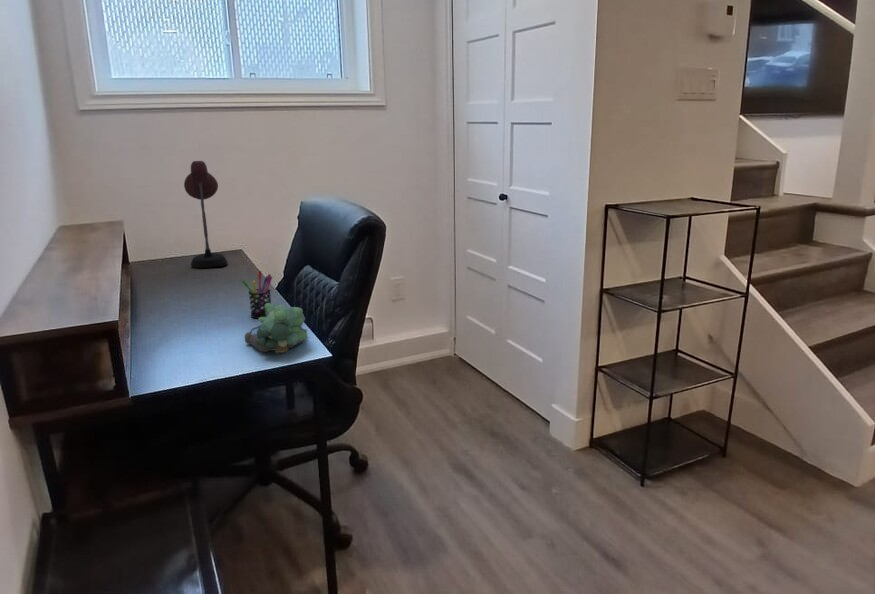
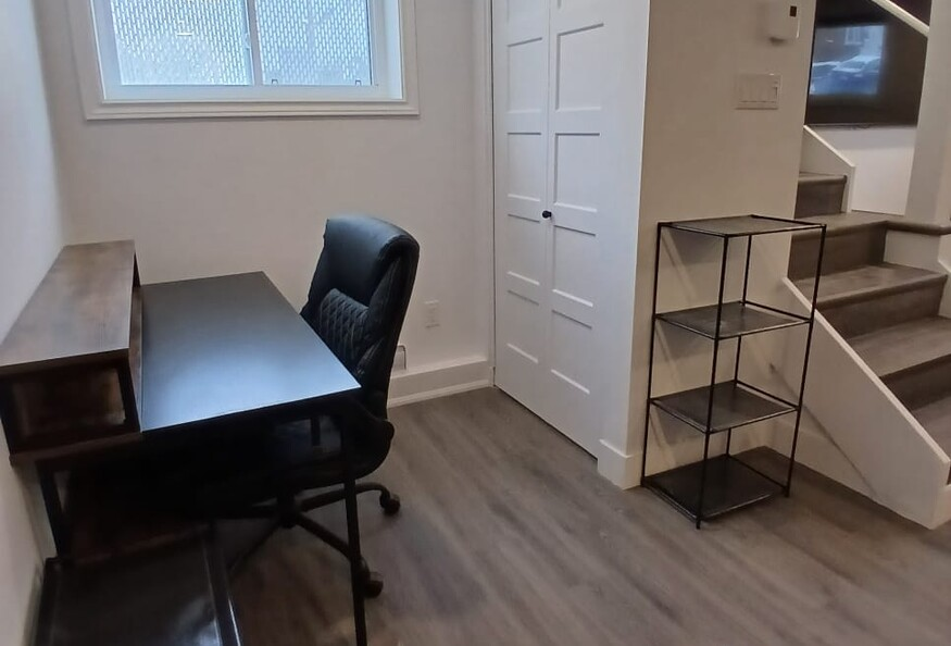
- plant (276, 322)
- pen holder (257, 294)
- desk lamp (203, 213)
